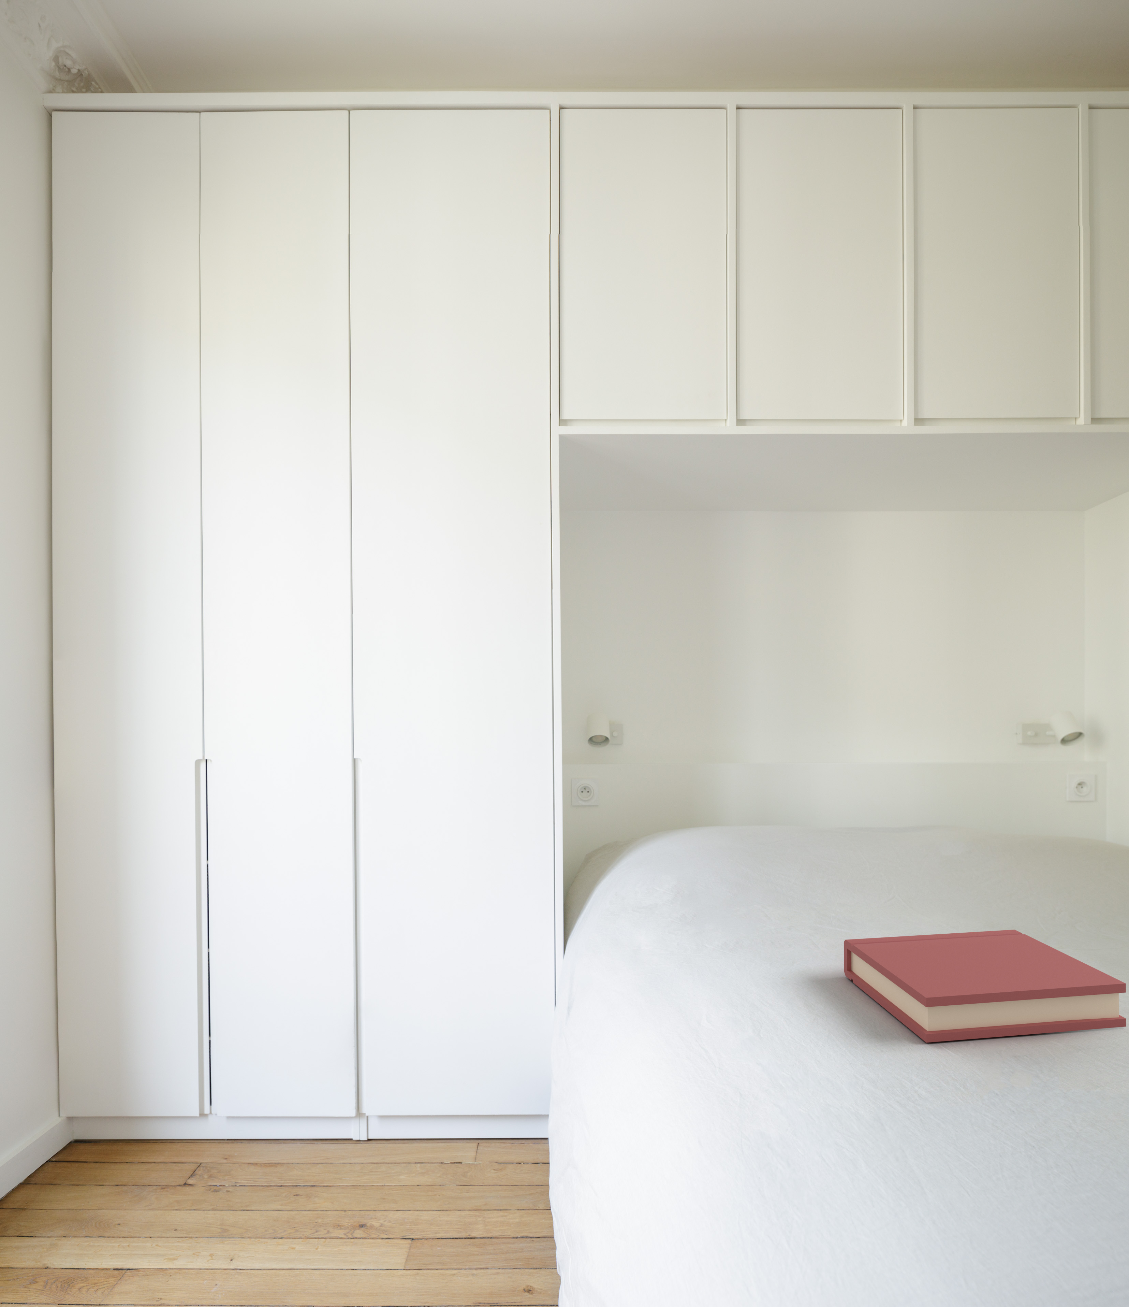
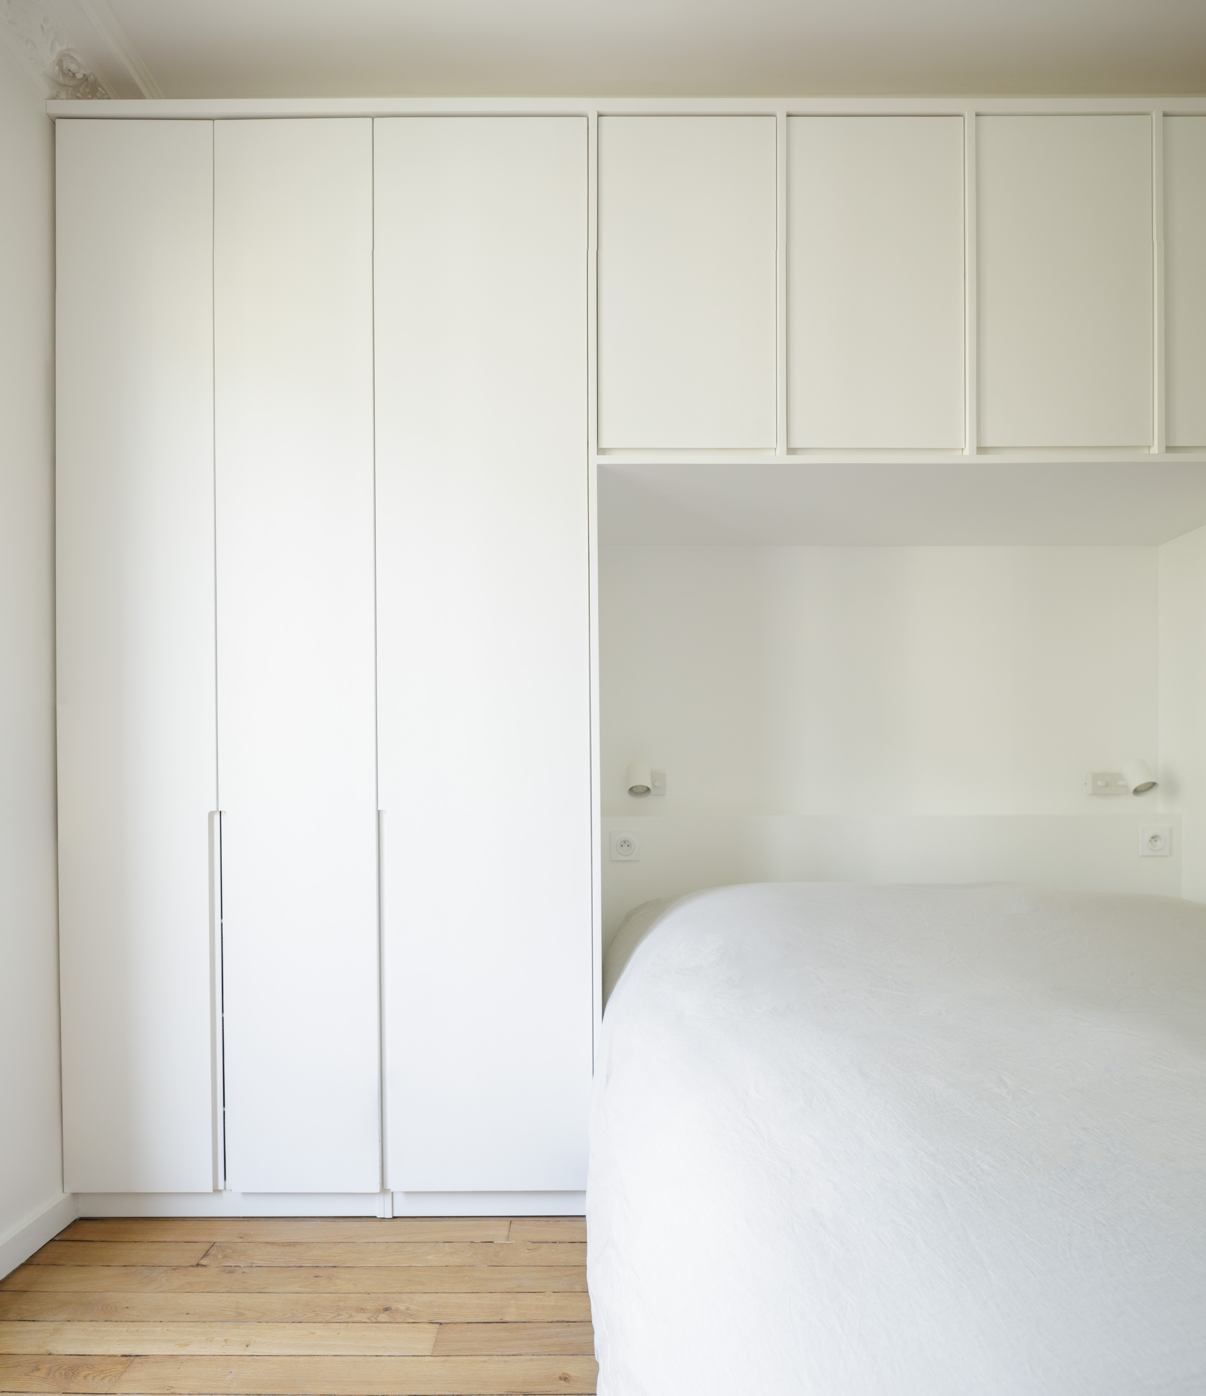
- hardback book (975, 979)
